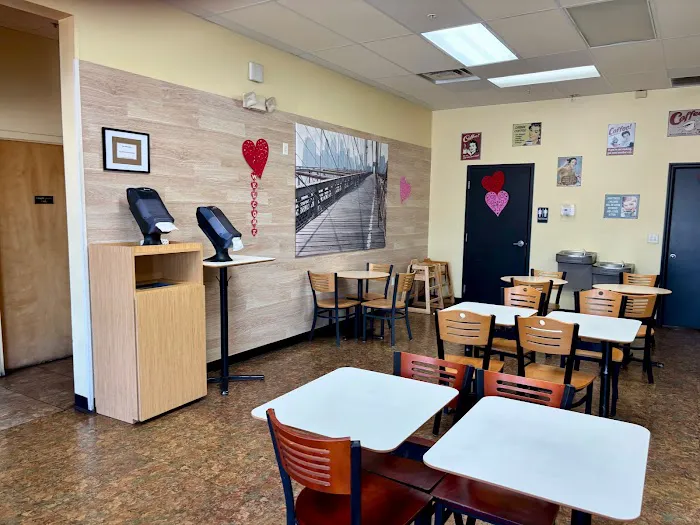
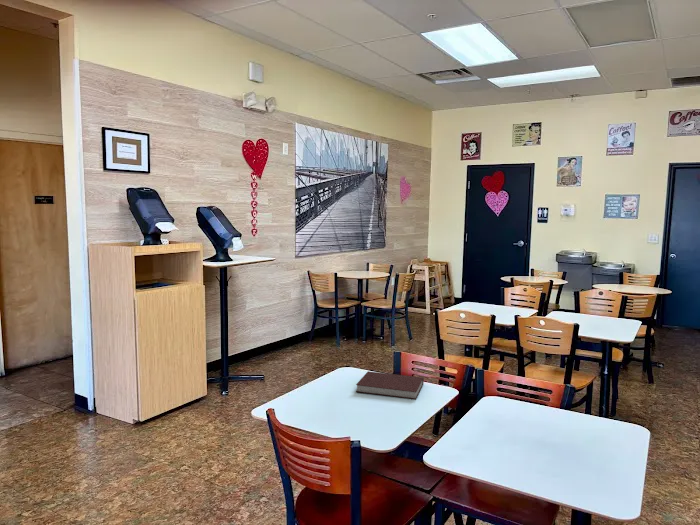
+ notebook (390, 384)
